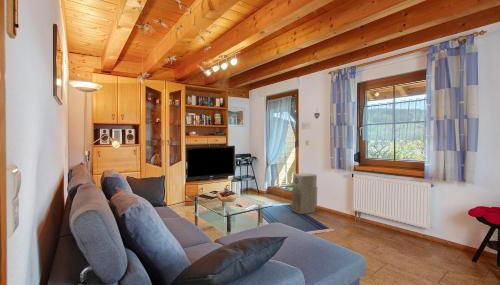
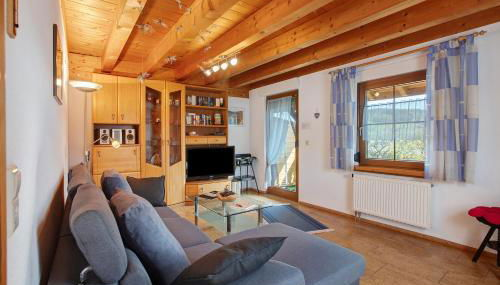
- air purifier (304, 192)
